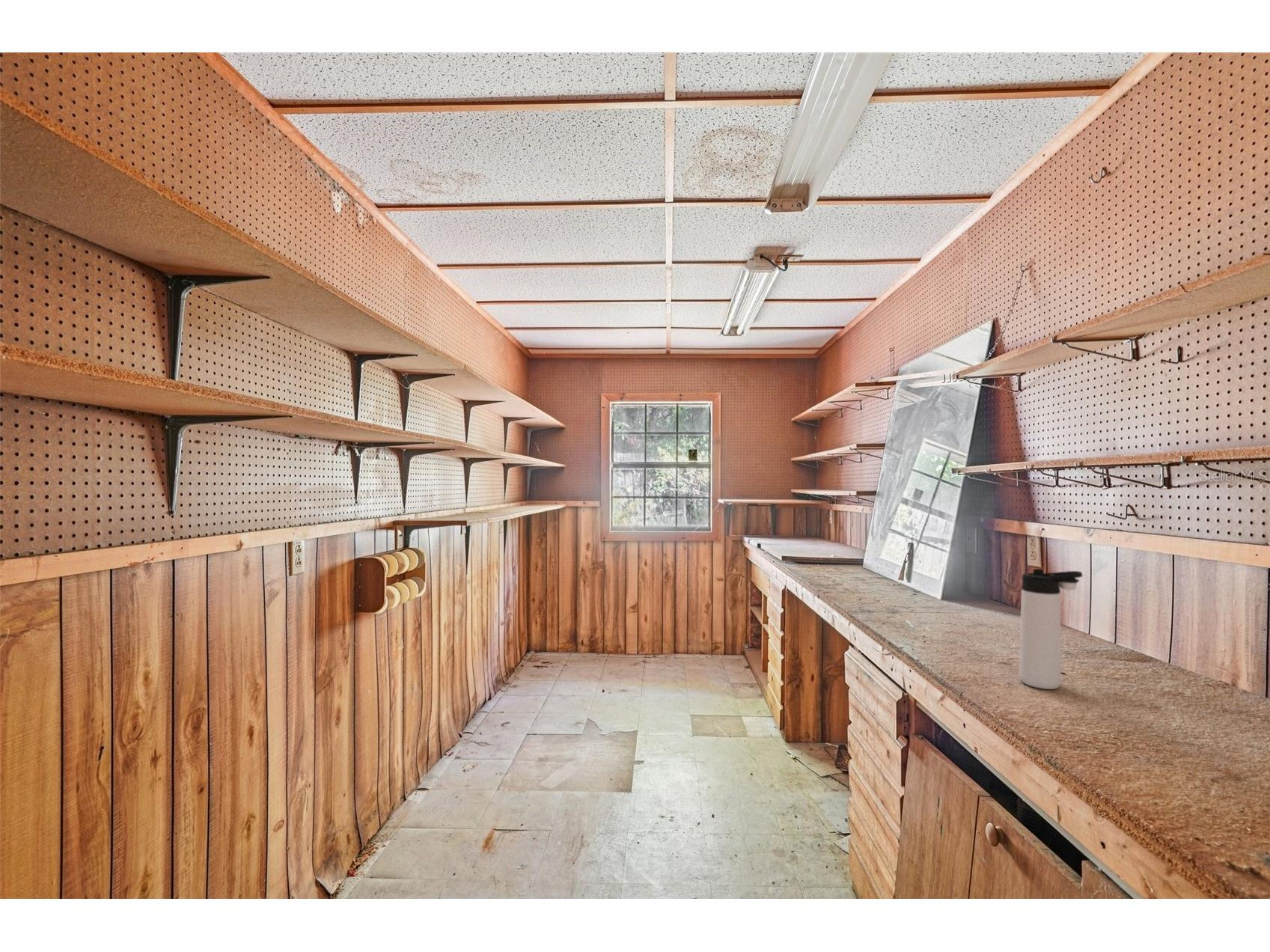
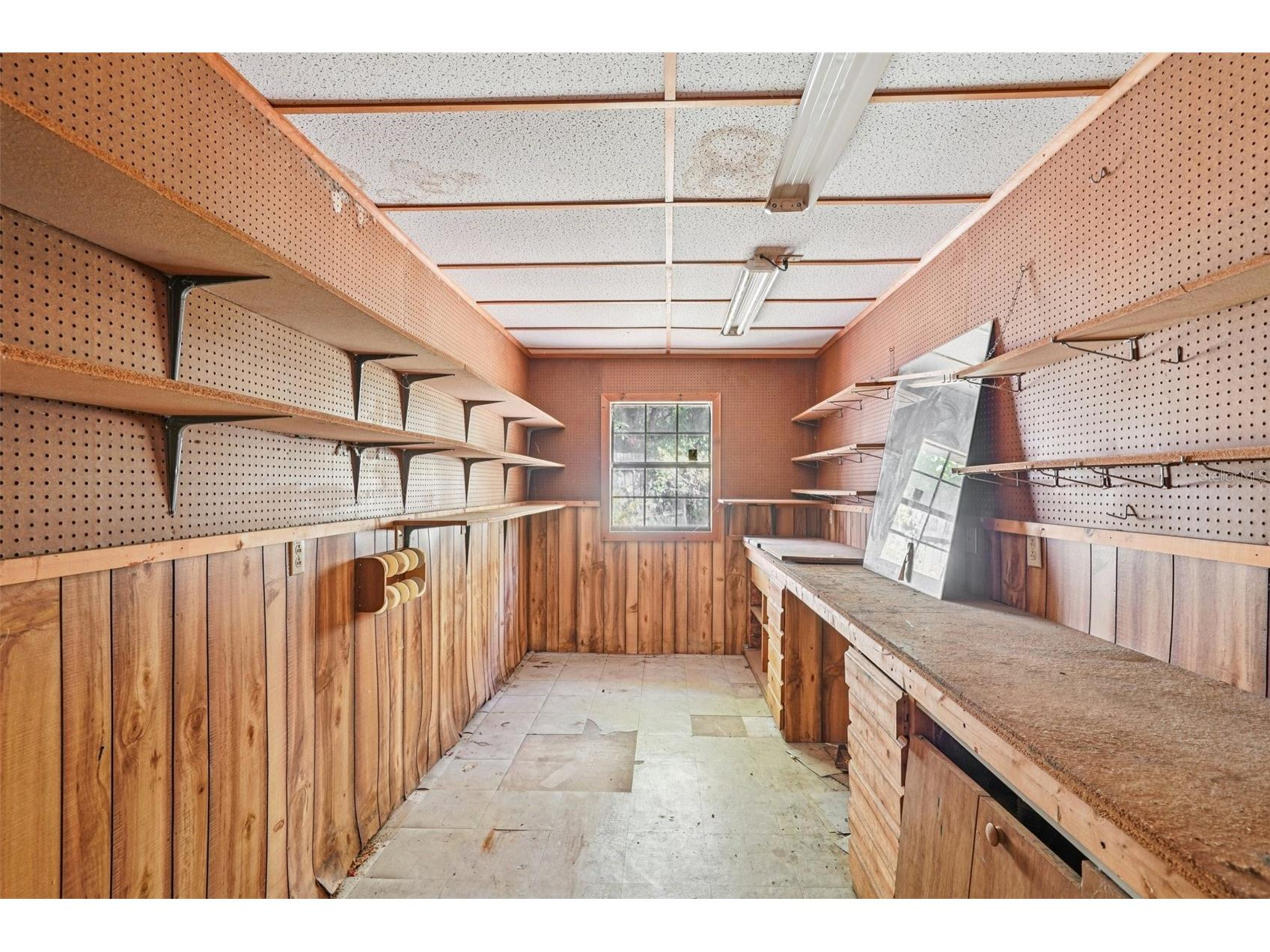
- thermos bottle (1050, 627)
